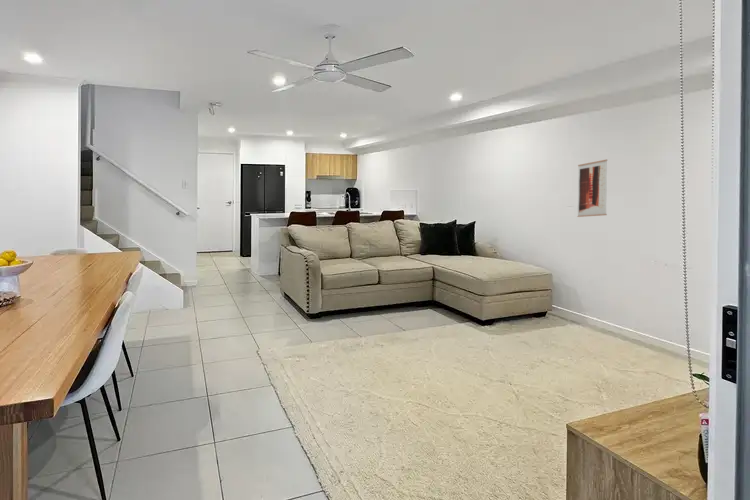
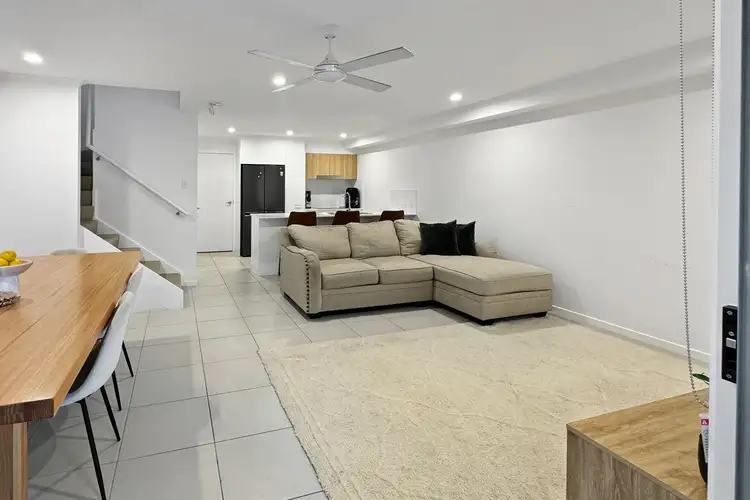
- wall art (591, 189)
